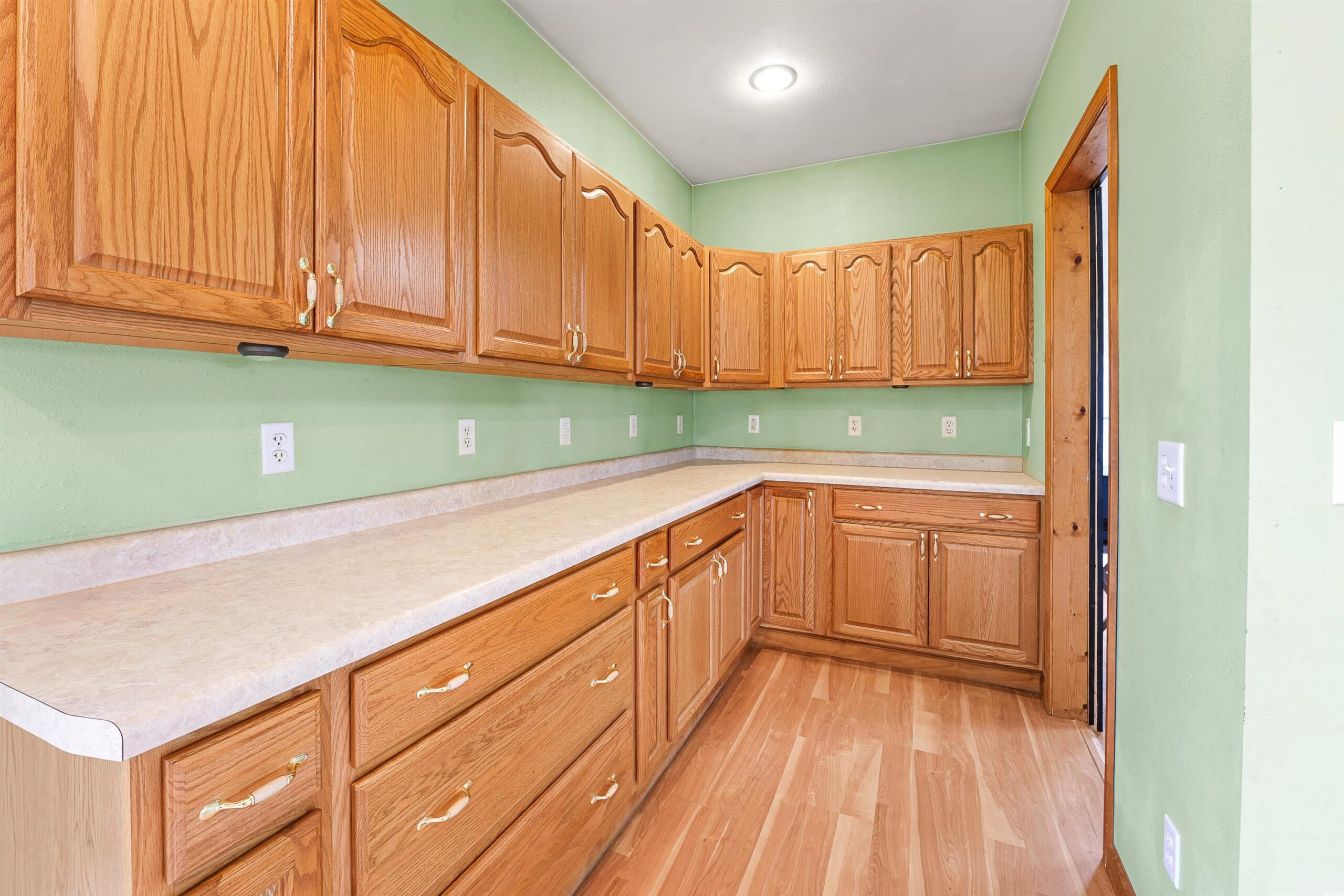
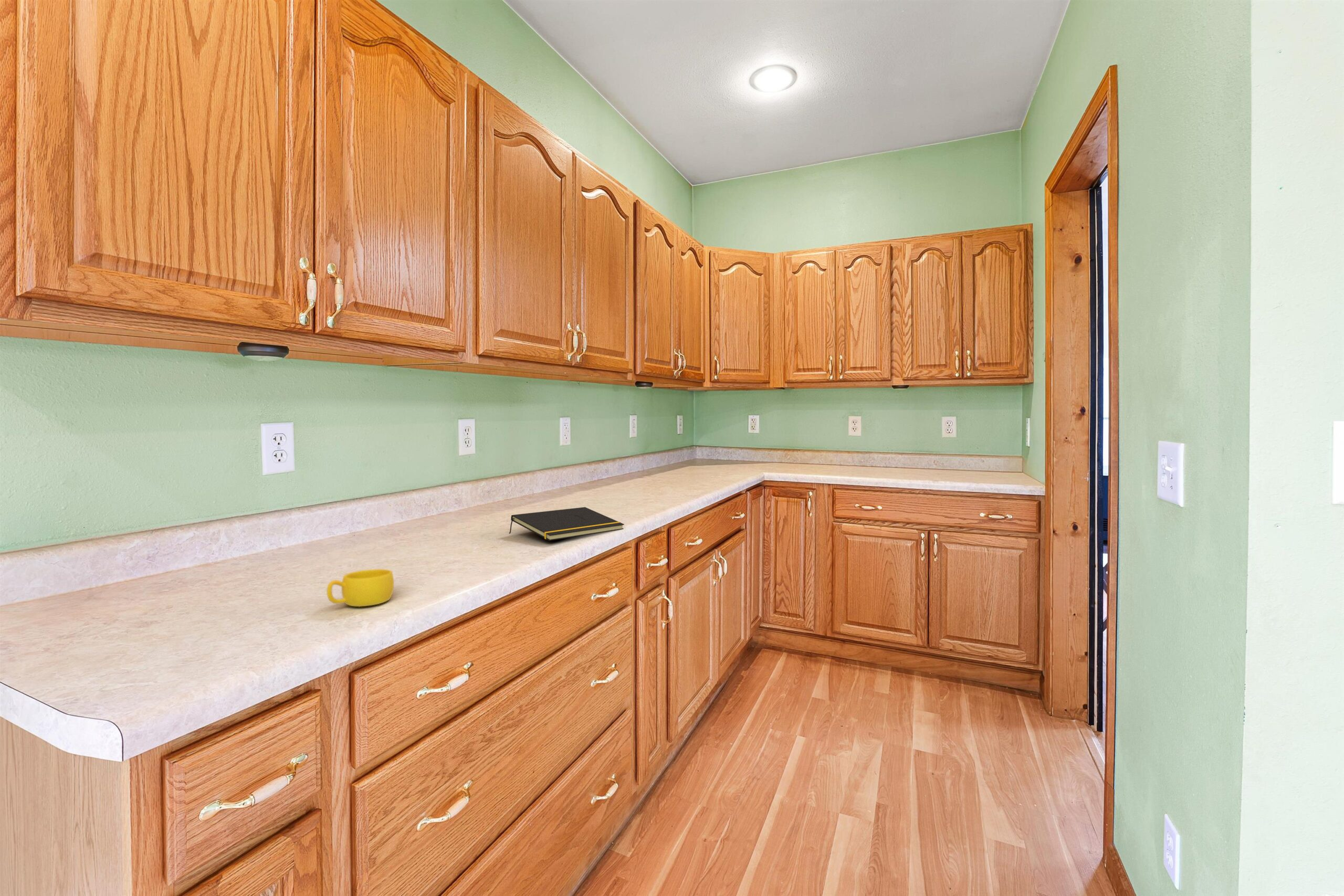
+ cup (361, 589)
+ notepad (569, 522)
